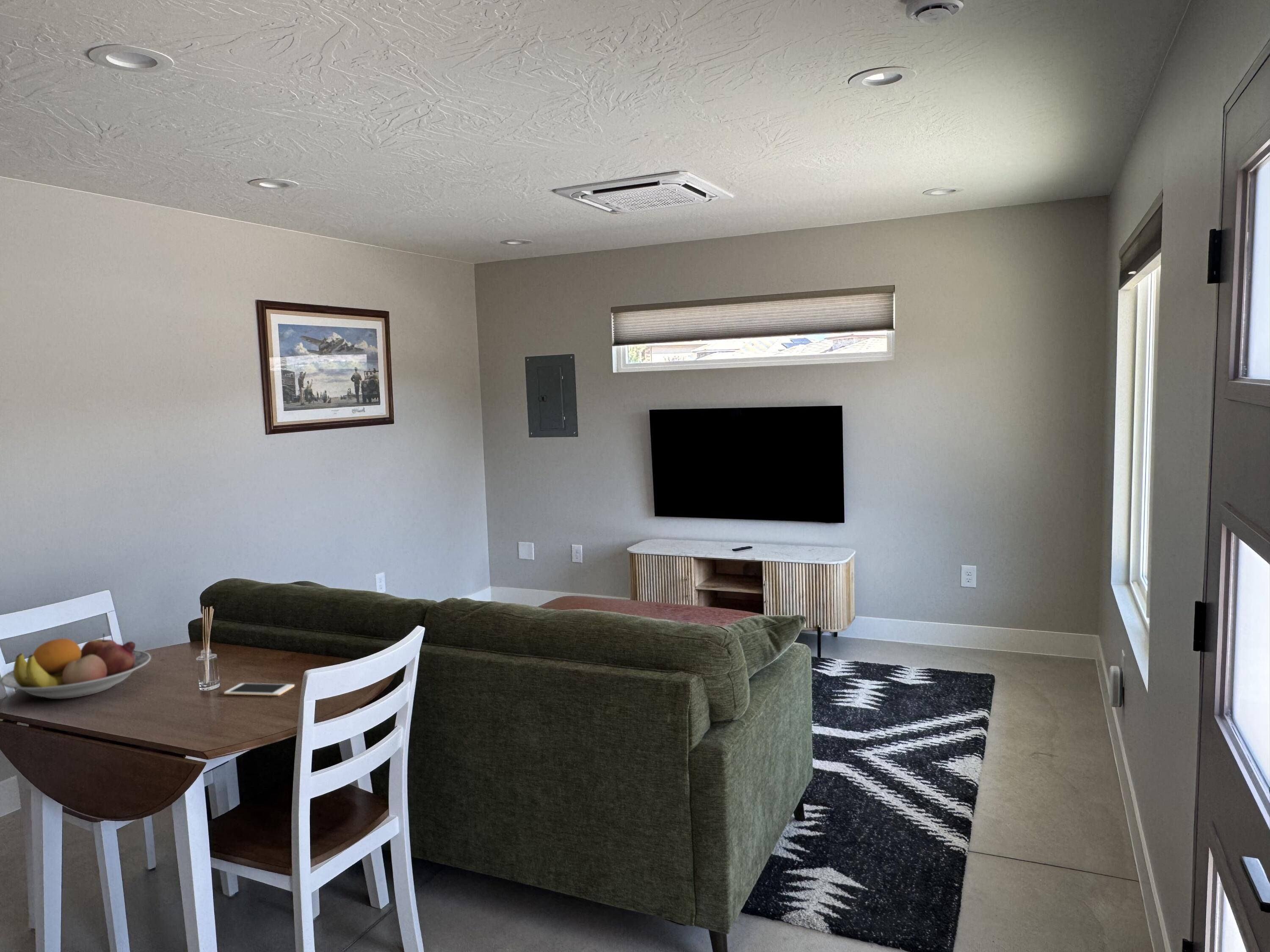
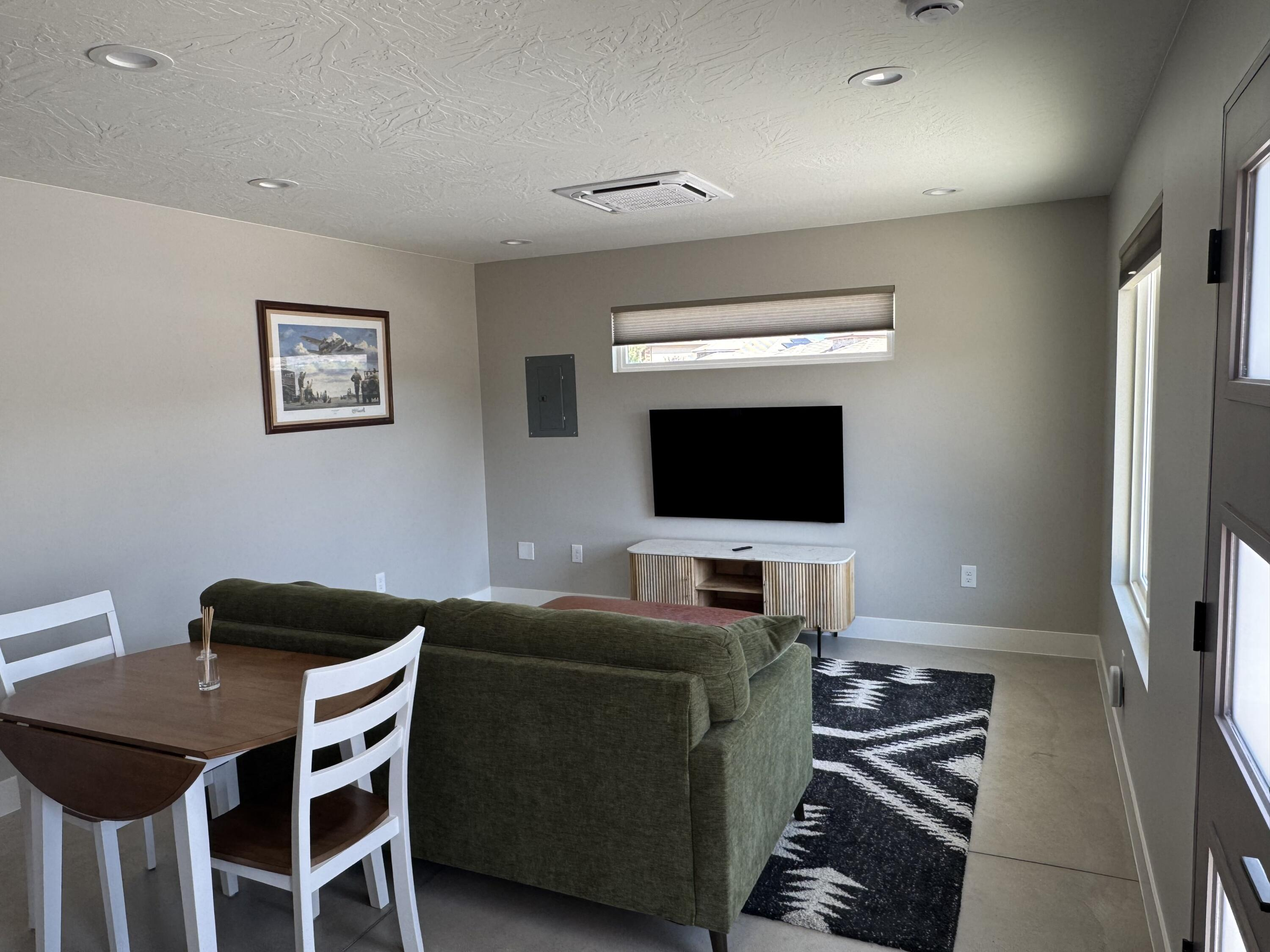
- cell phone (260, 689)
- fruit bowl (78, 662)
